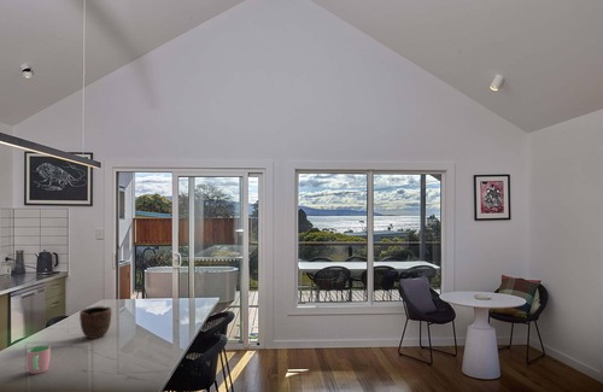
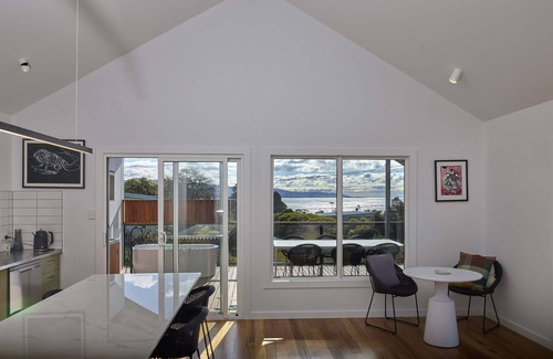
- cup (37, 361)
- bowl (95, 322)
